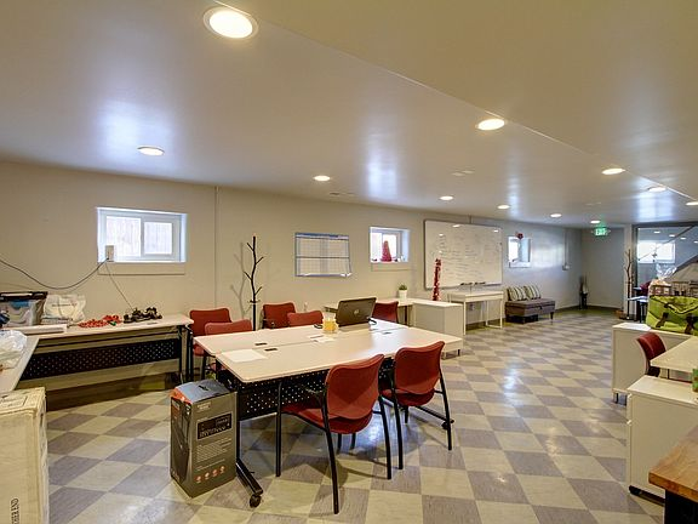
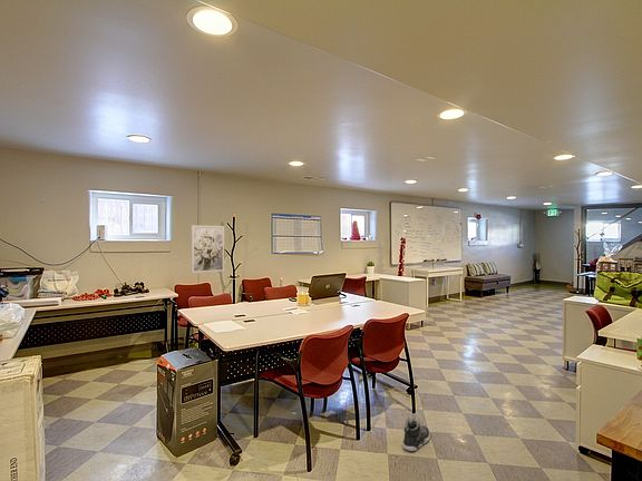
+ wall art (207, 248)
+ sneaker (417, 430)
